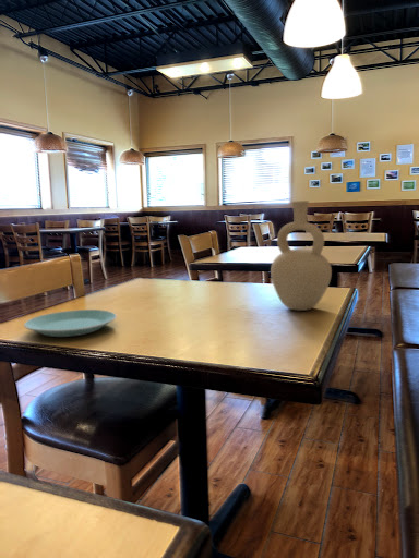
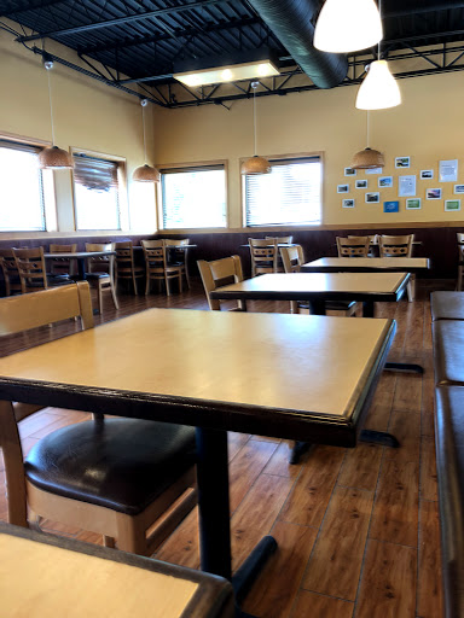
- vase (300, 255)
- plate (72, 323)
